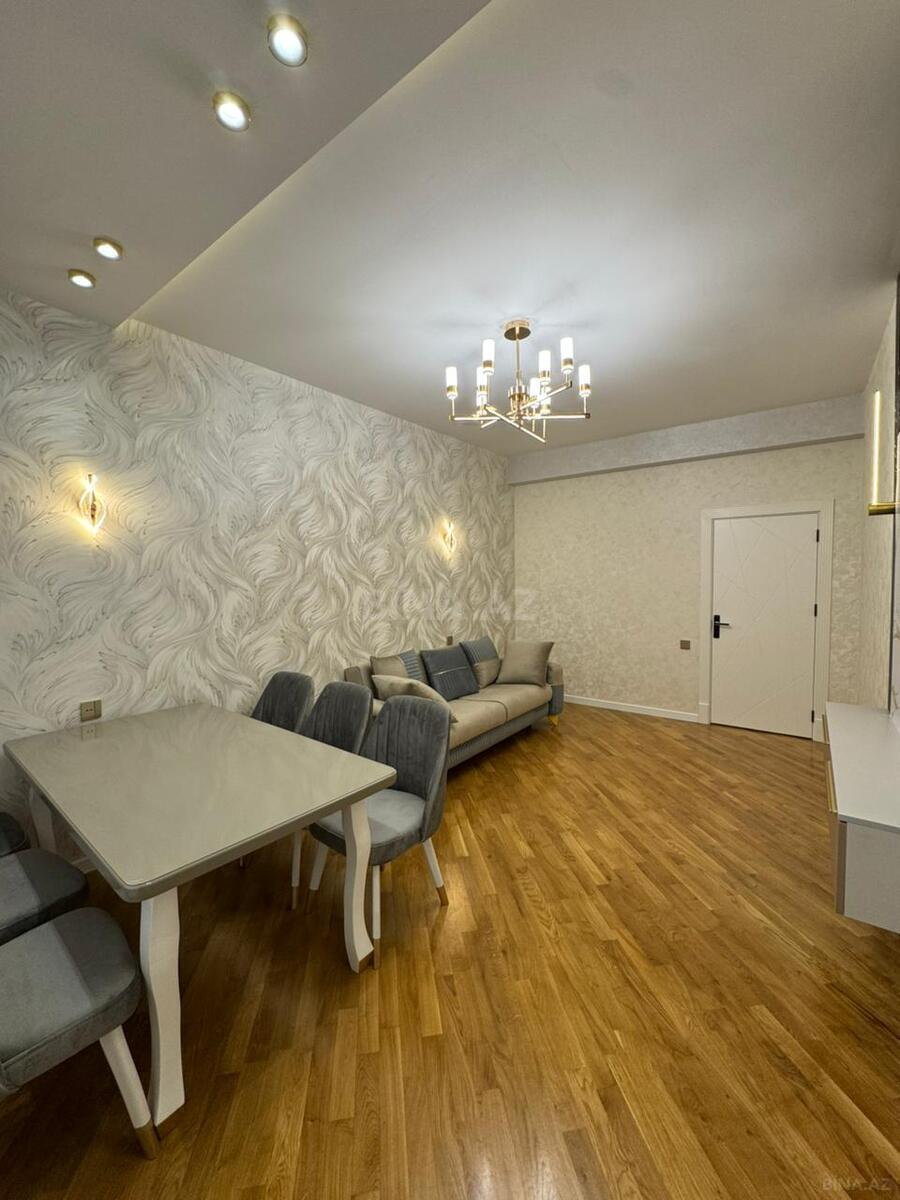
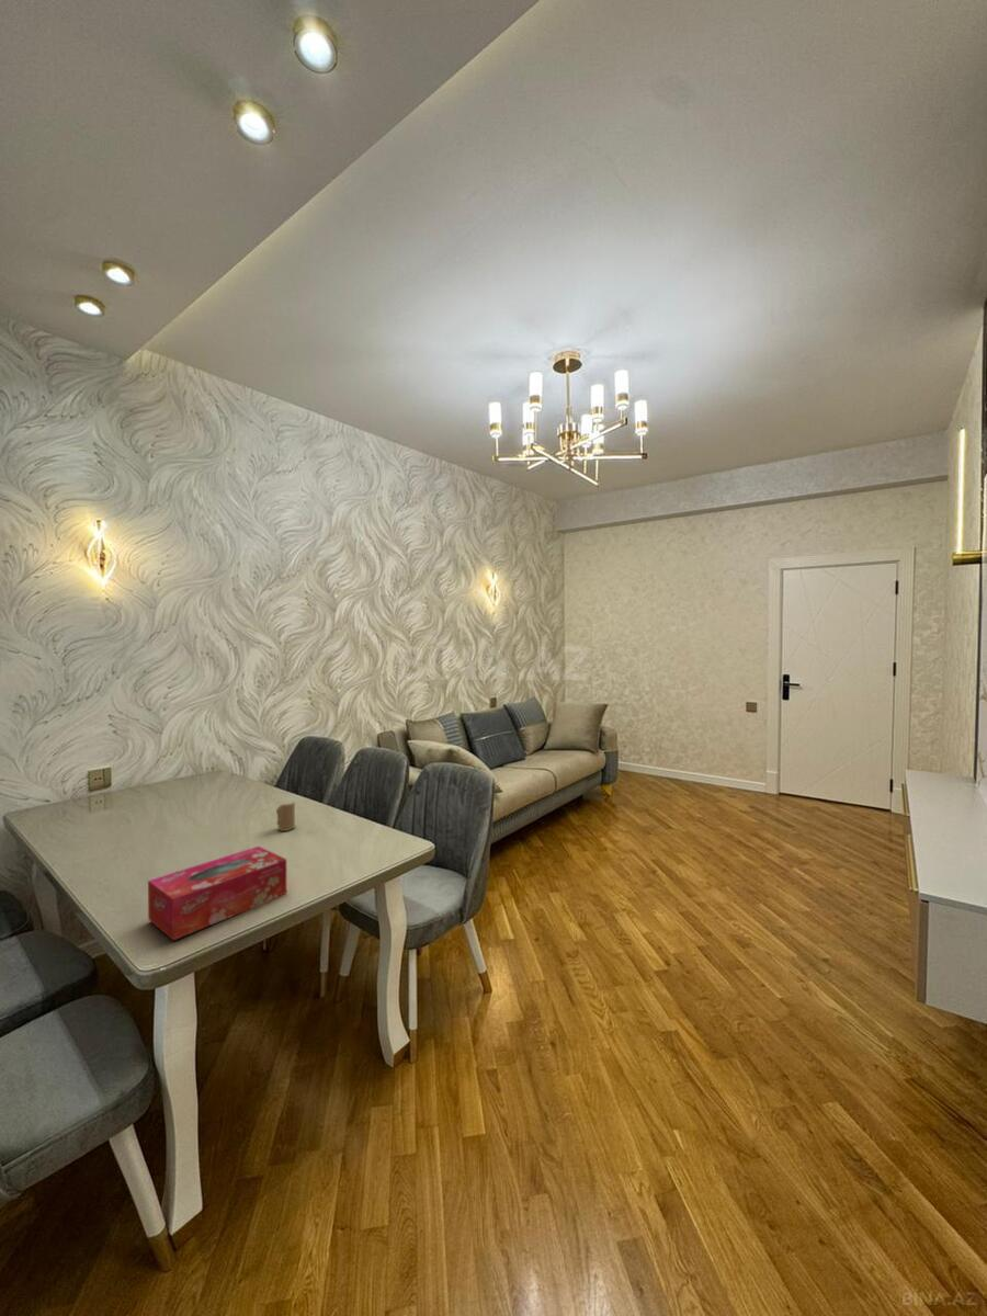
+ candle (285, 815)
+ tissue box (220, 887)
